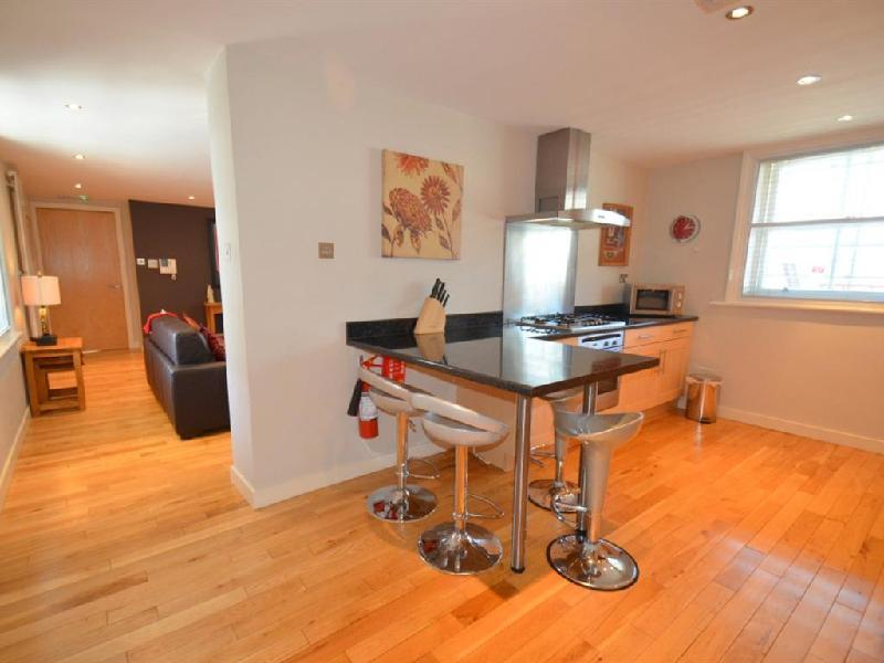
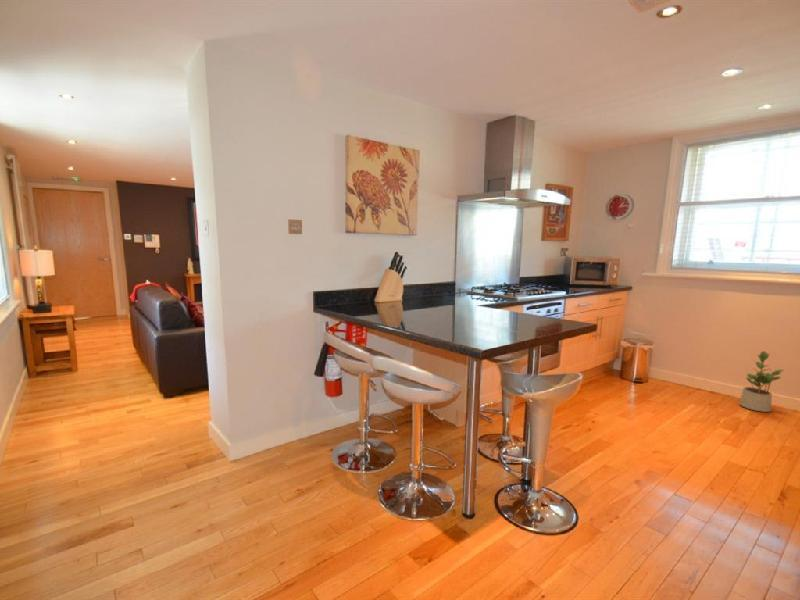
+ potted plant (762, 379)
